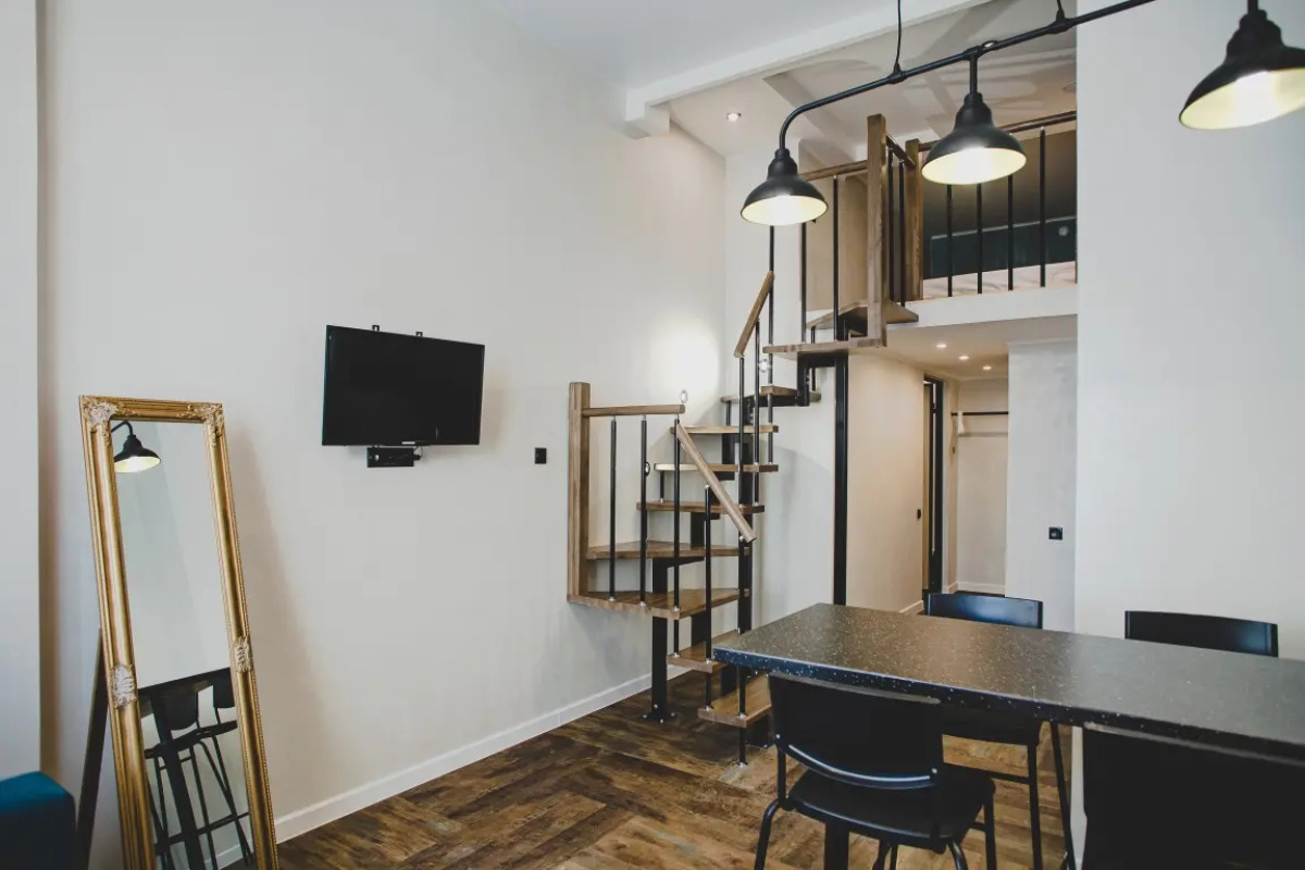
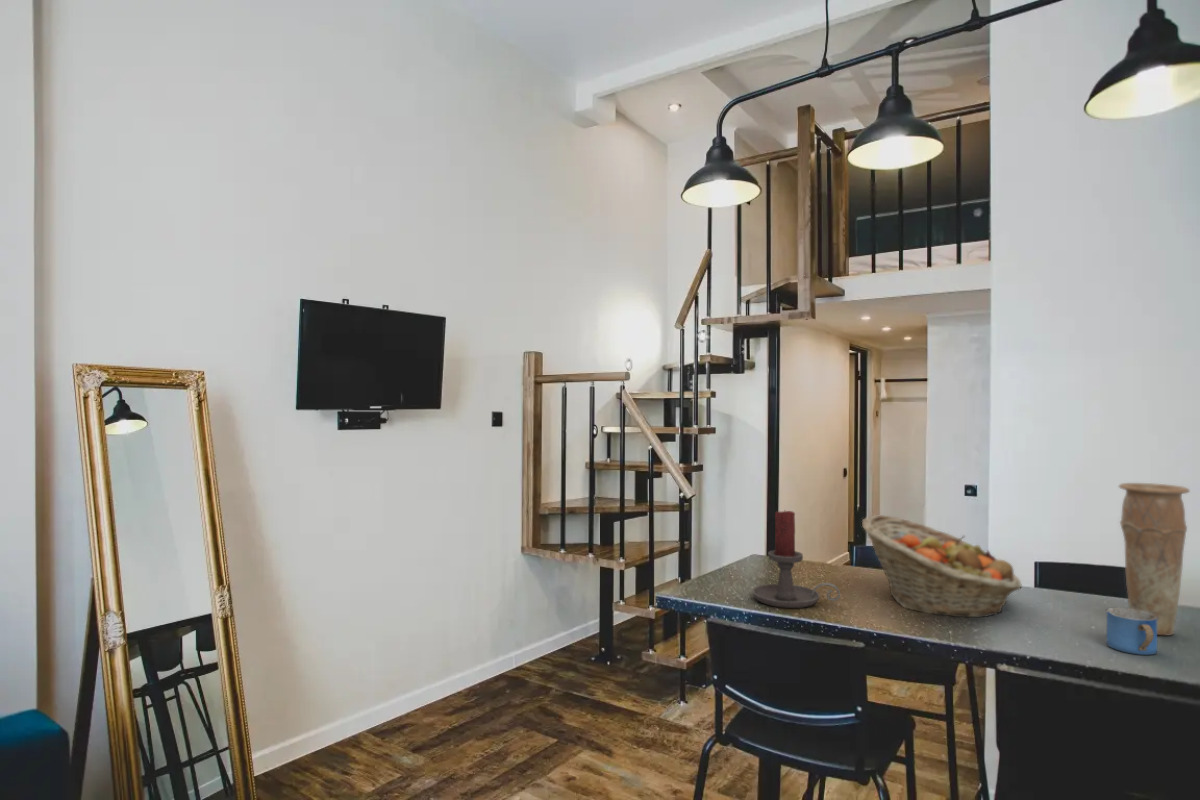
+ vase (1153, 558)
+ candle holder (795, 555)
+ mug (1133, 632)
+ fruit basket (937, 561)
